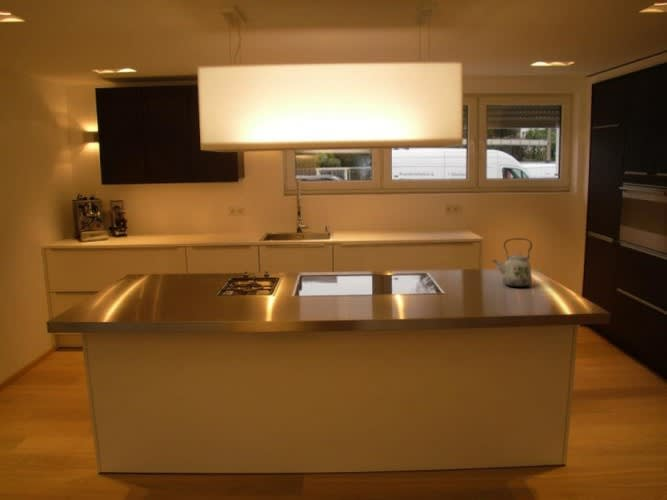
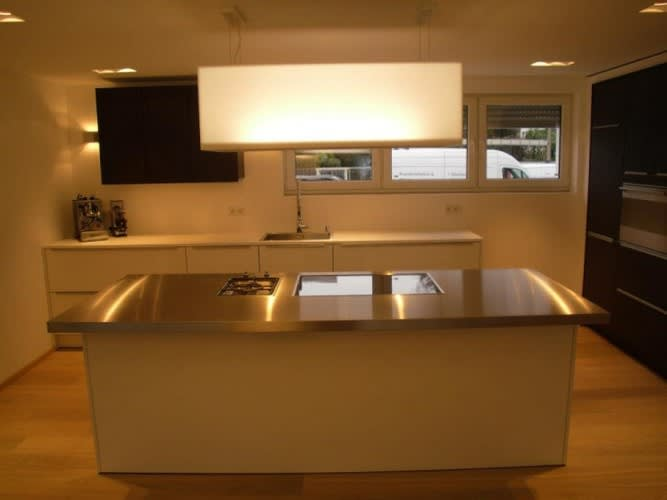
- kettle (512, 262)
